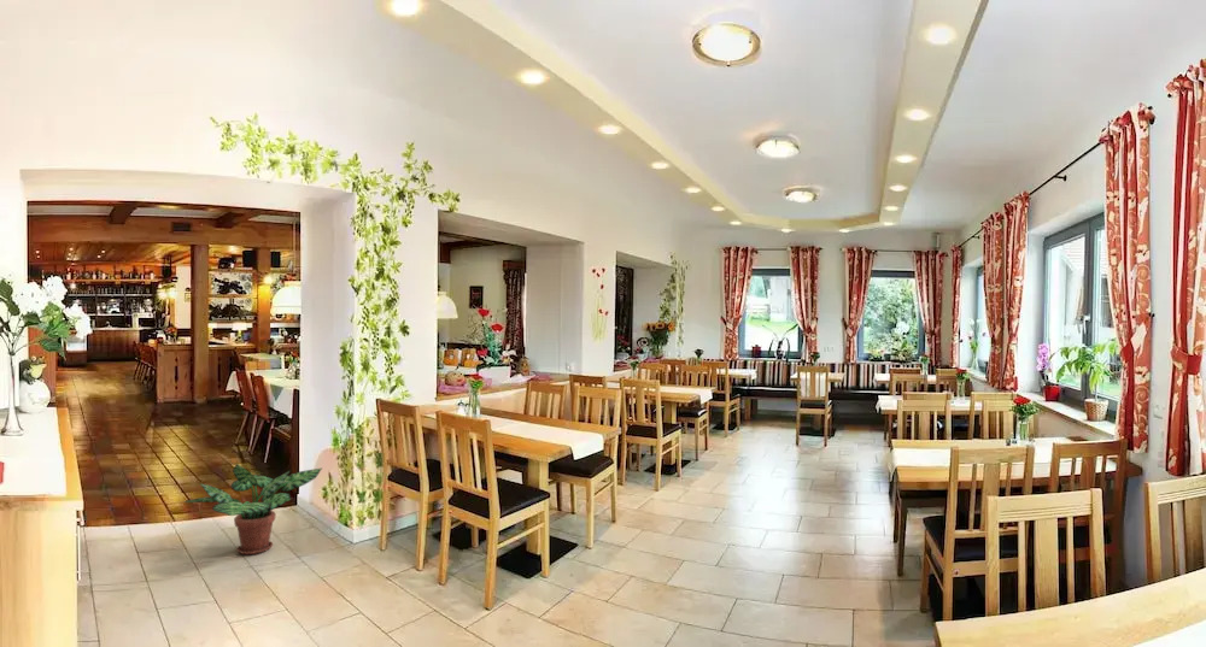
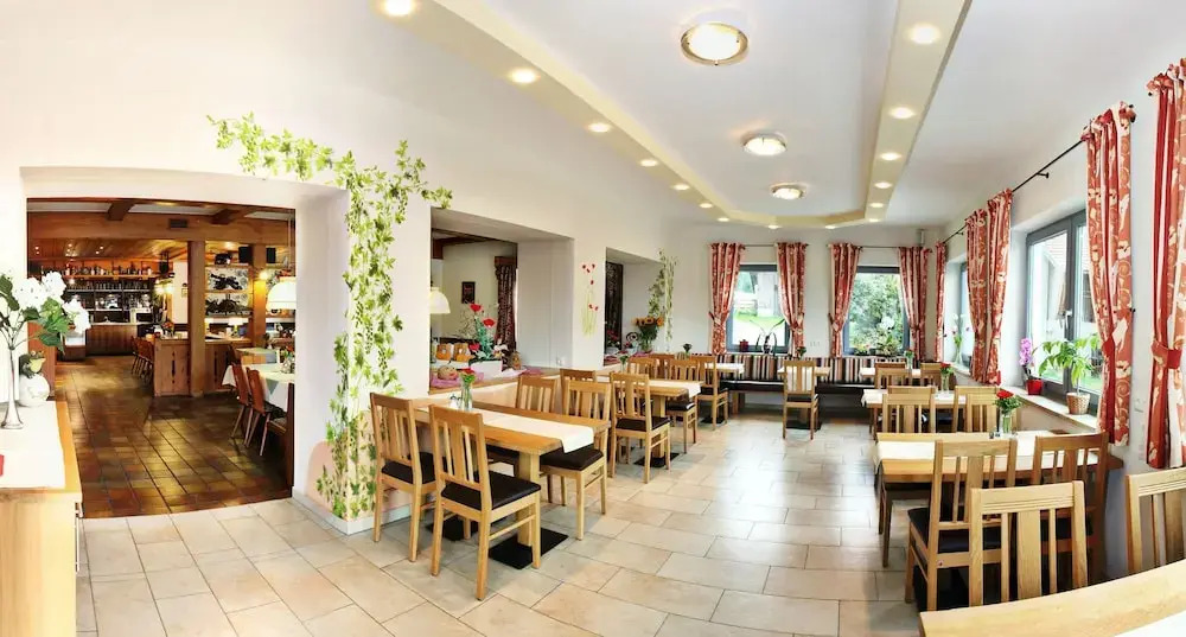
- potted plant (264, 501)
